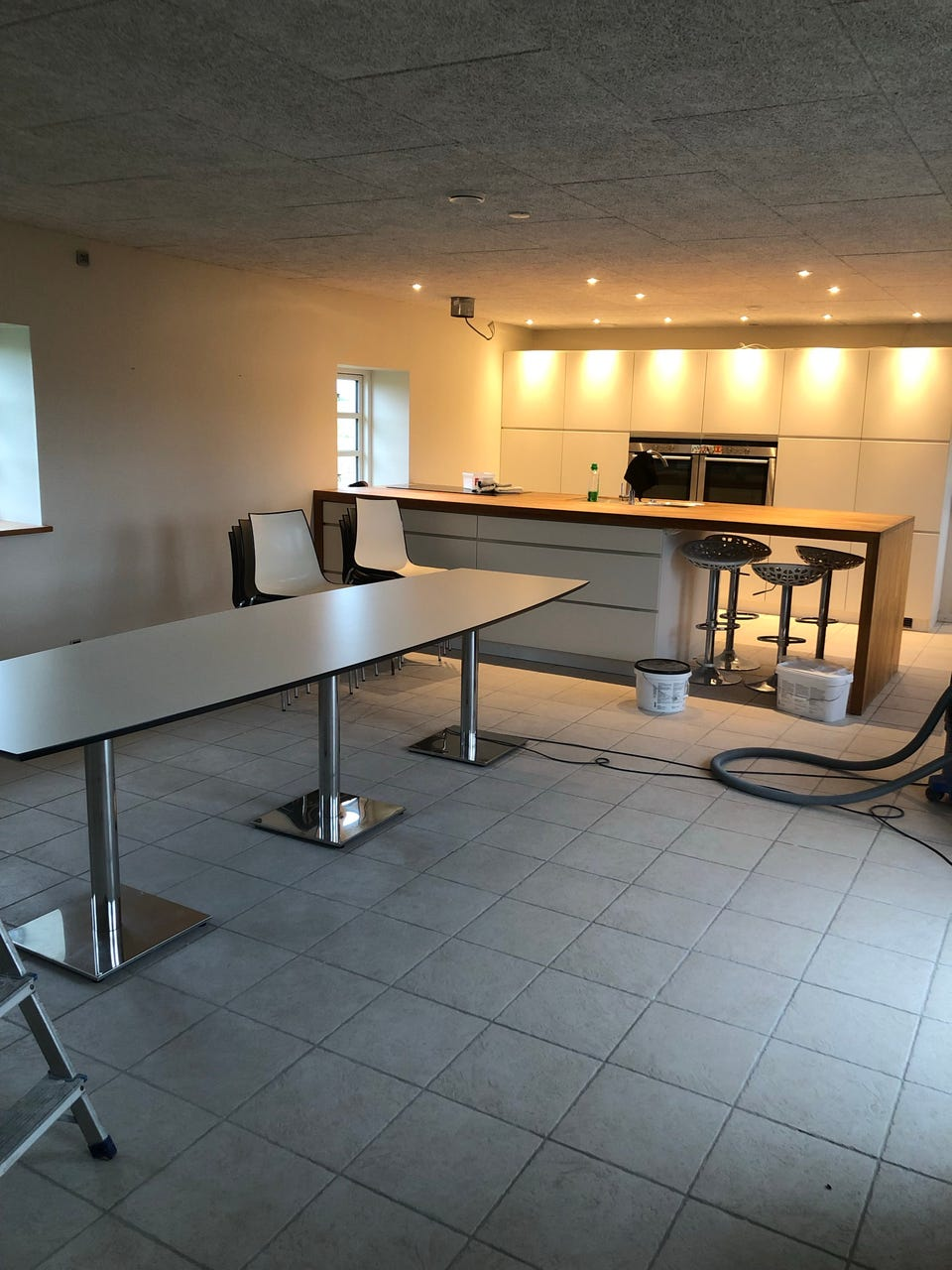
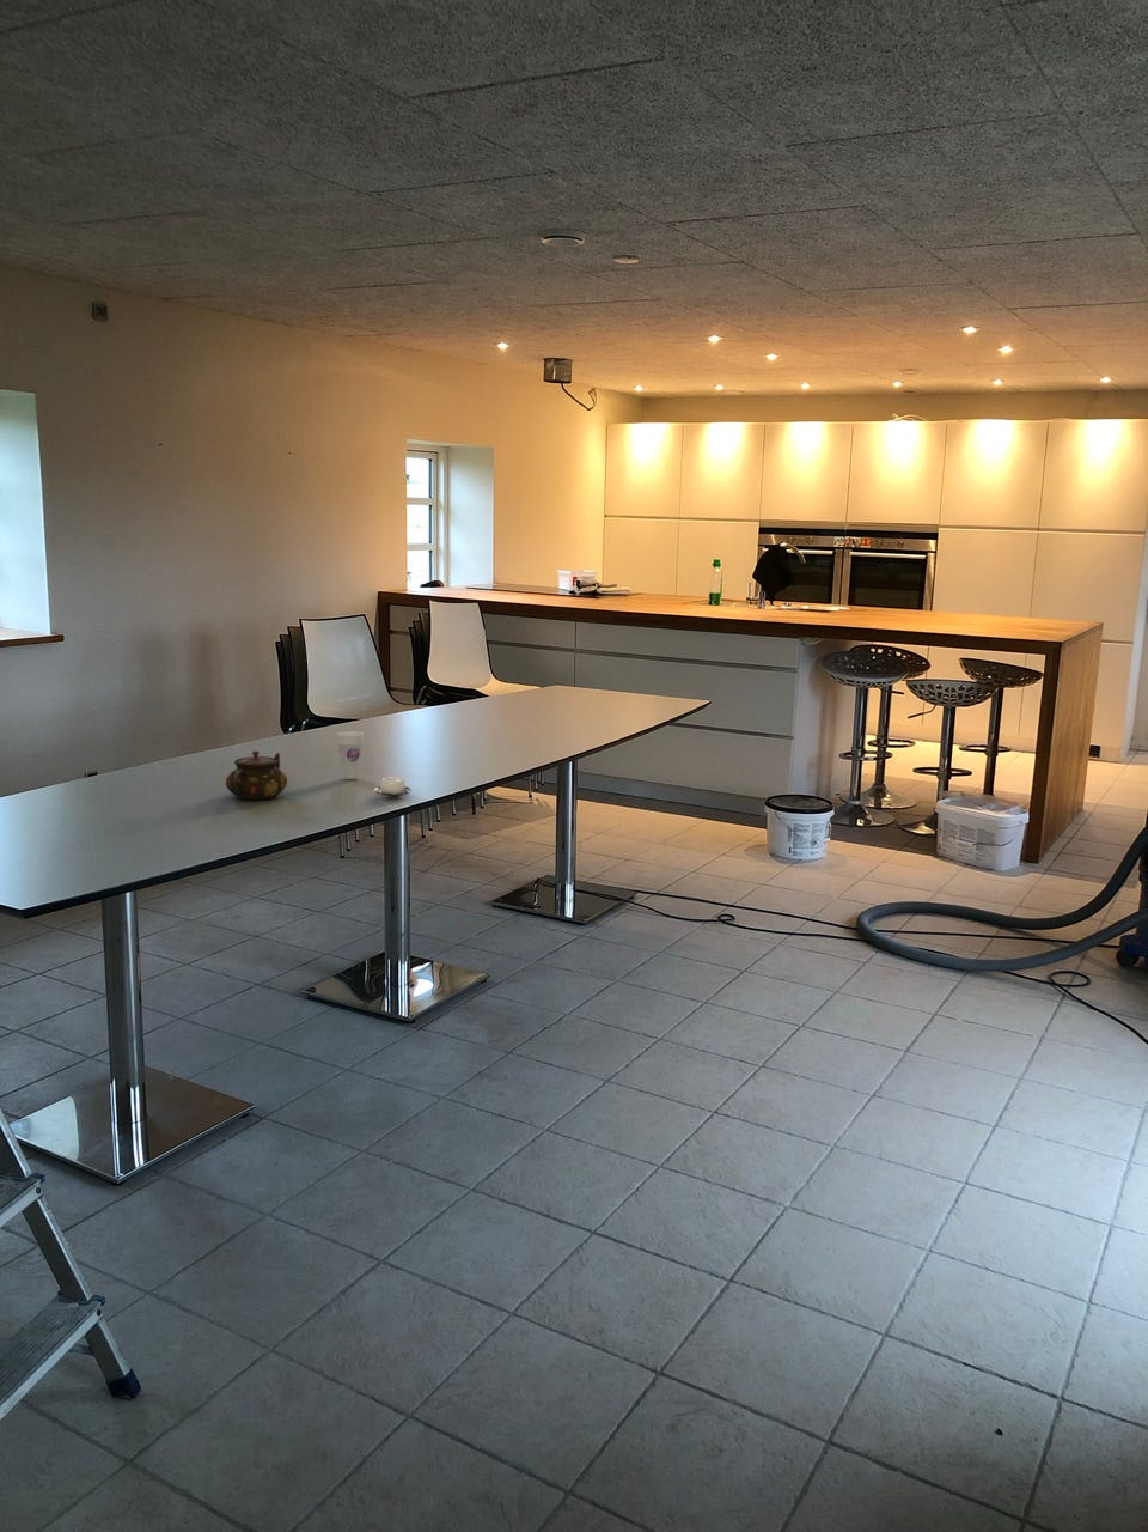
+ teapot (256, 773)
+ cup (351, 755)
+ cup (392, 788)
